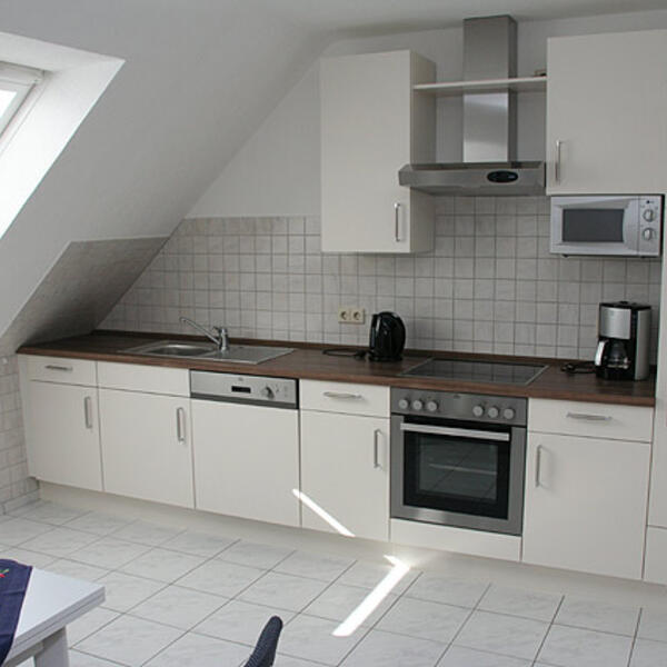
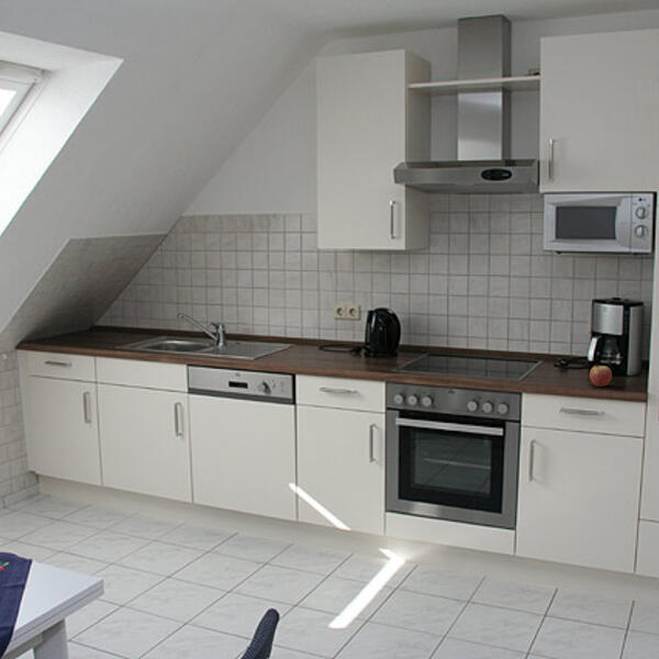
+ fruit (600, 375)
